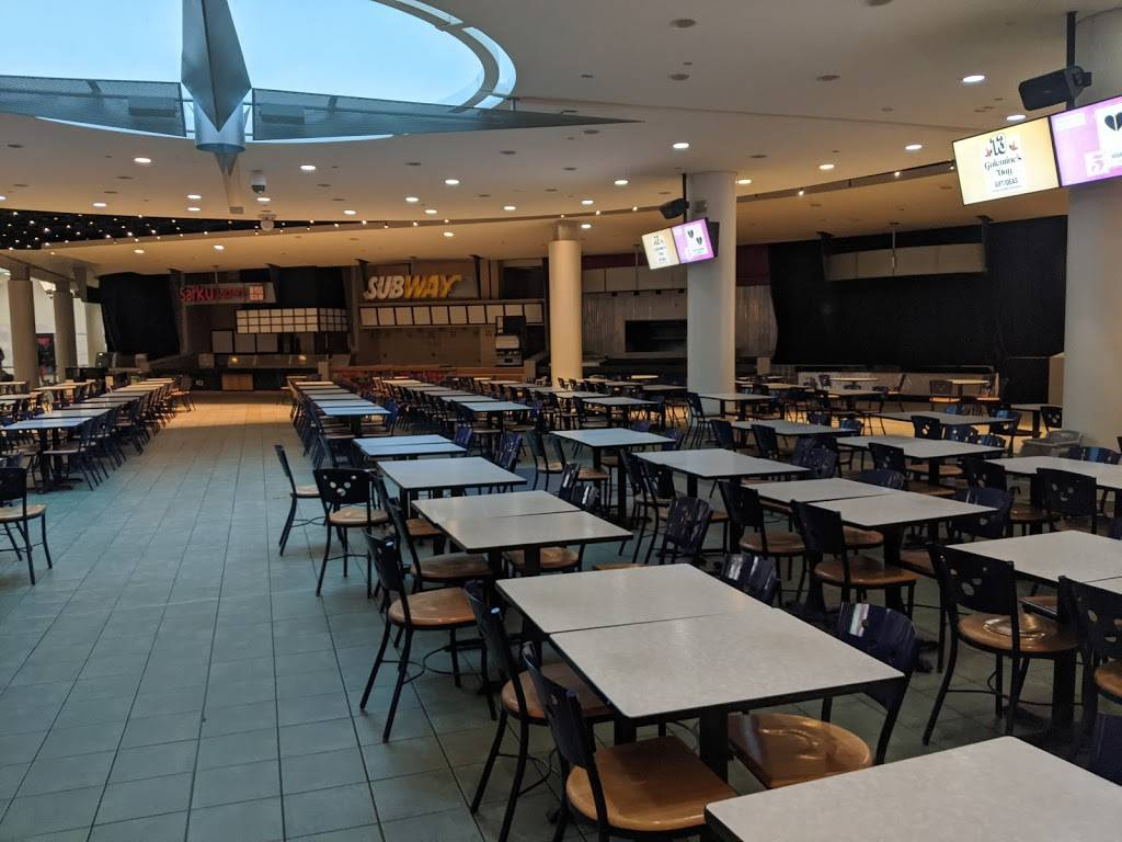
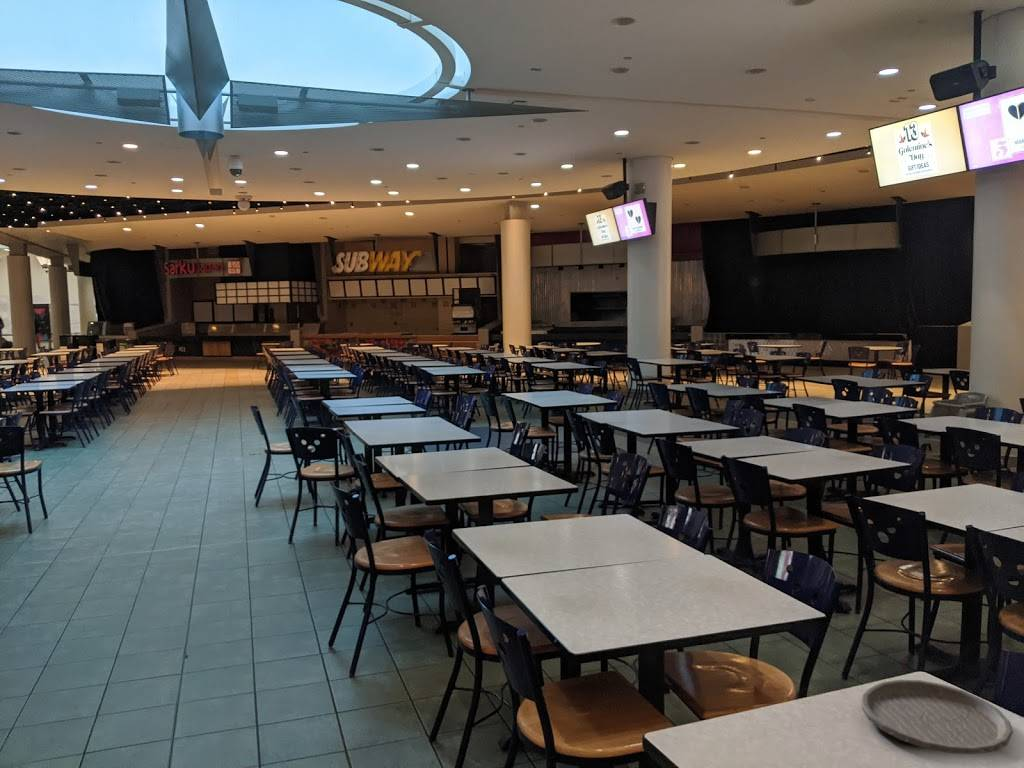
+ plate (933, 716)
